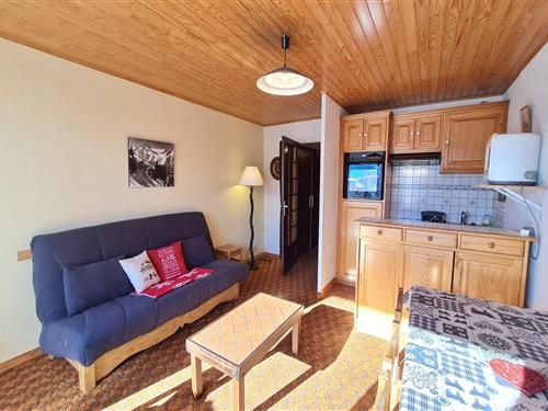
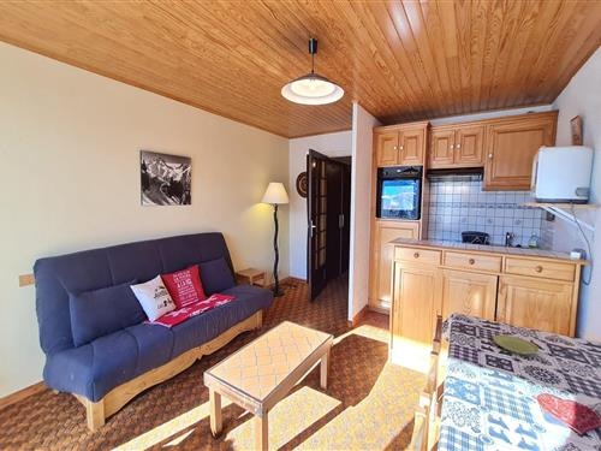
+ plate (514, 345)
